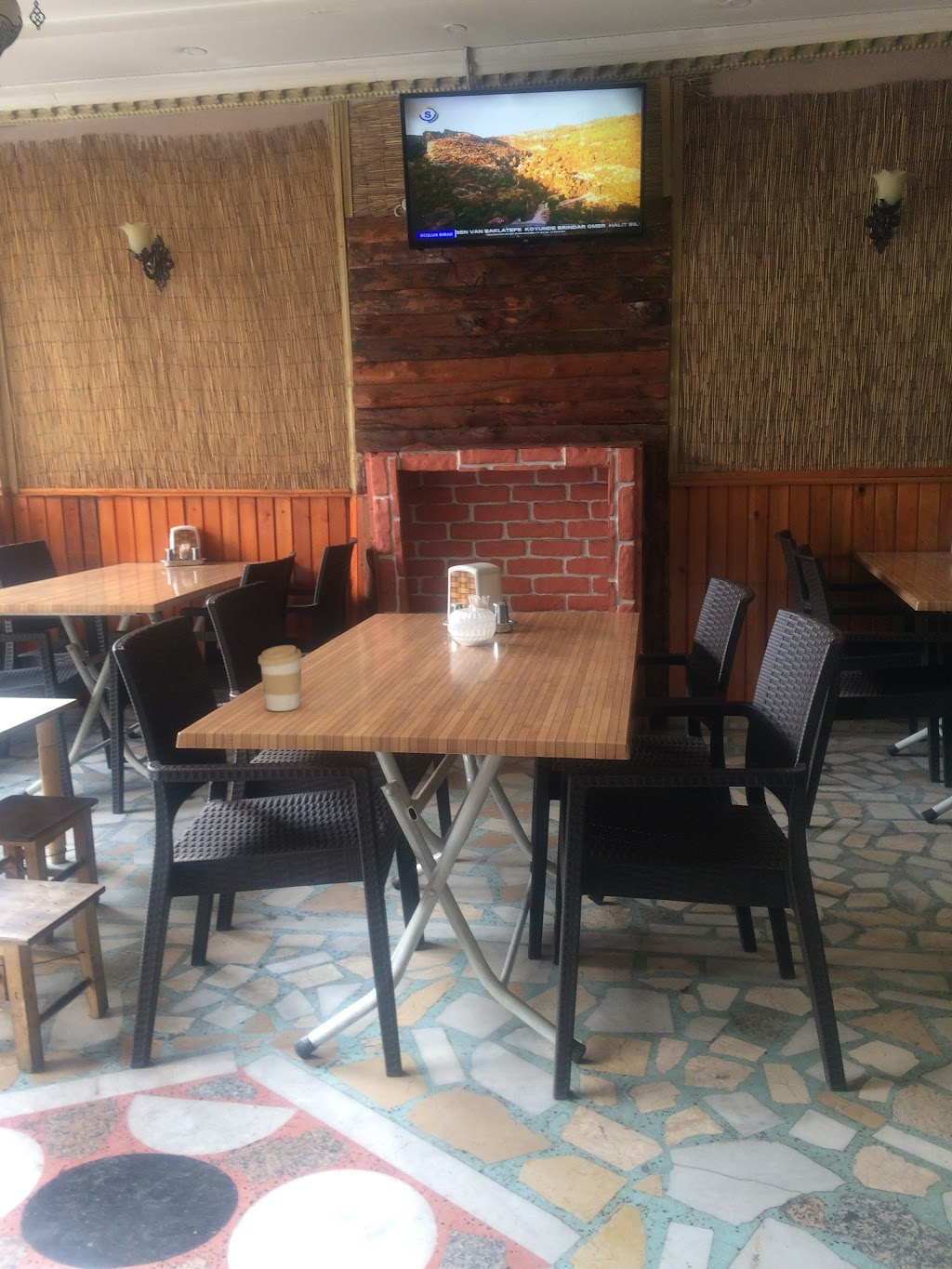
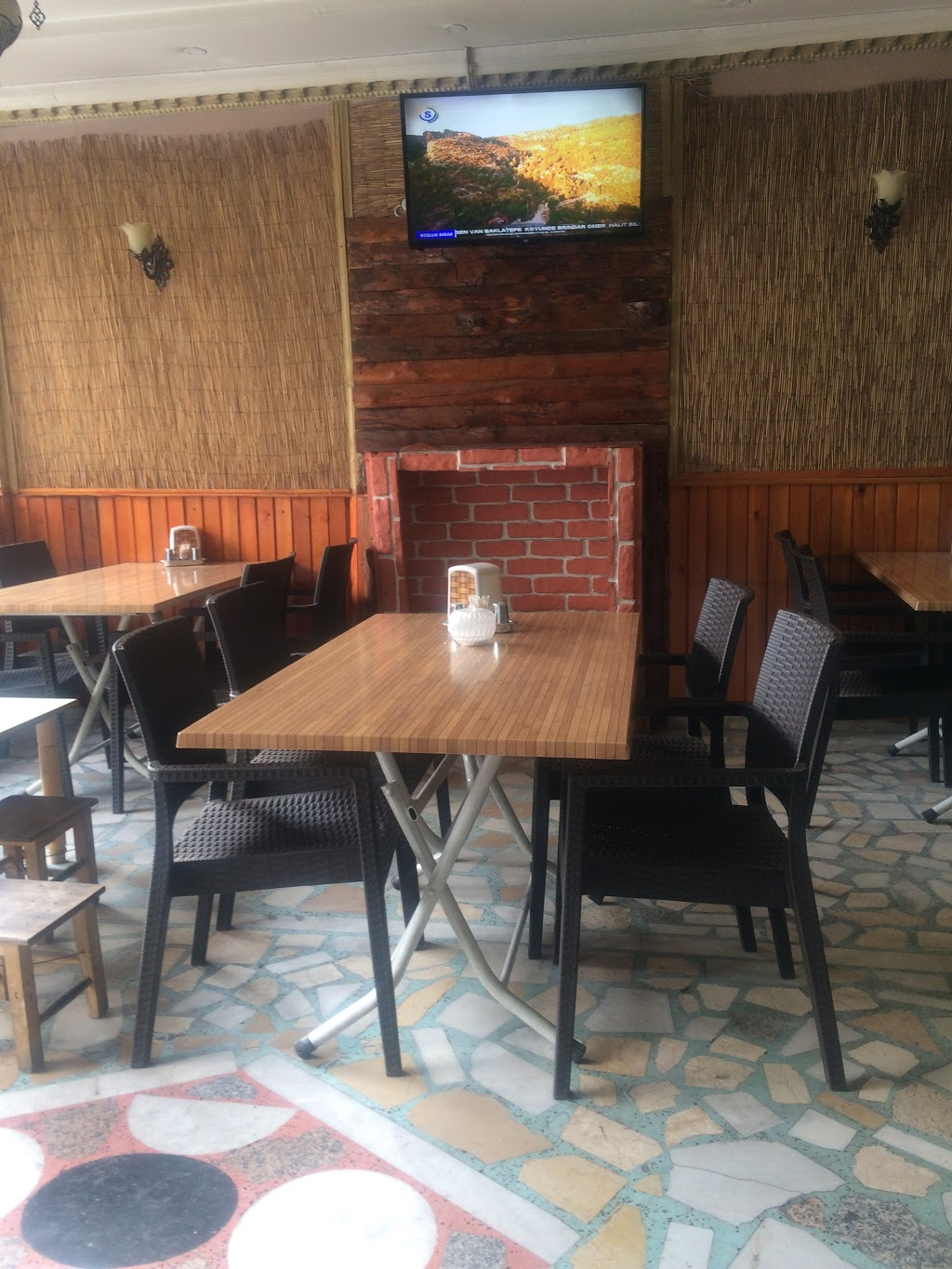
- coffee cup (281, 678)
